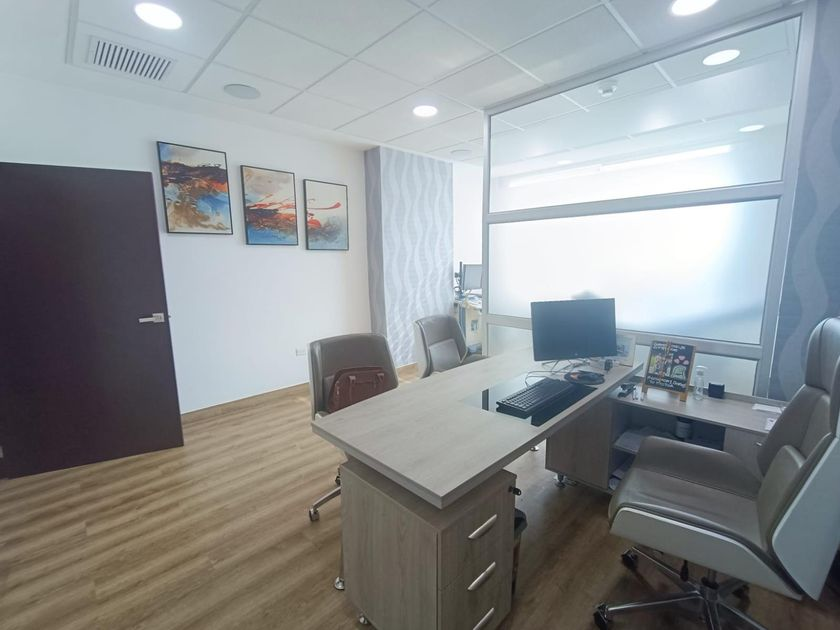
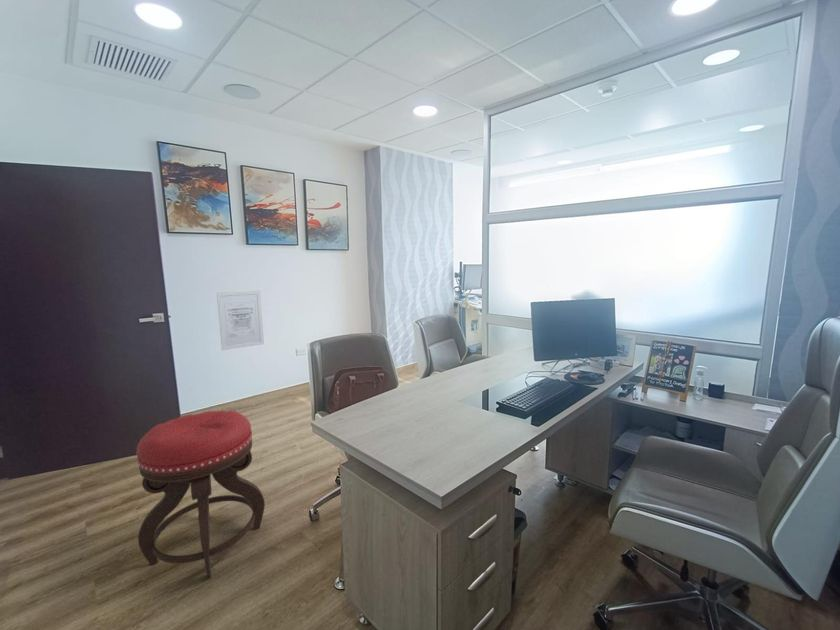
+ wall art (241, 319)
+ stool (202, 484)
